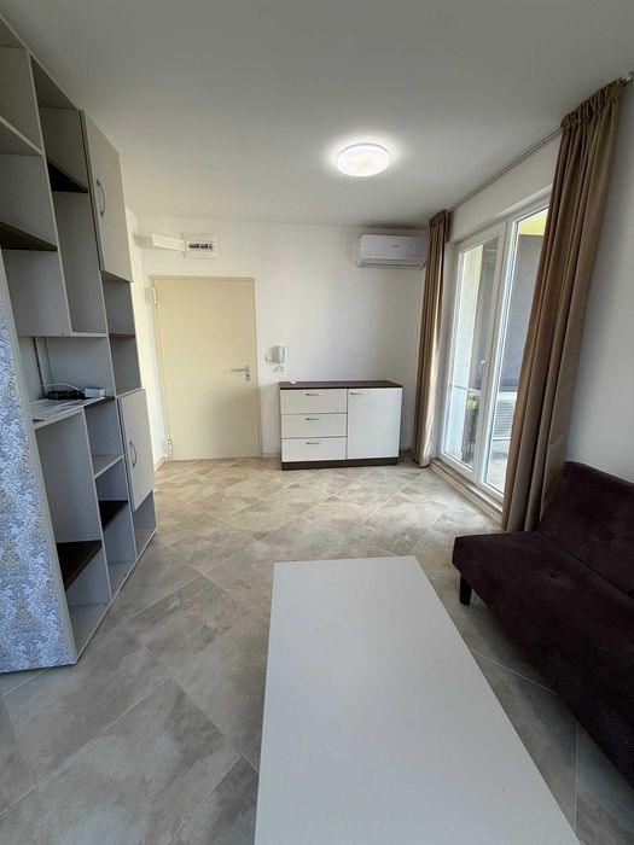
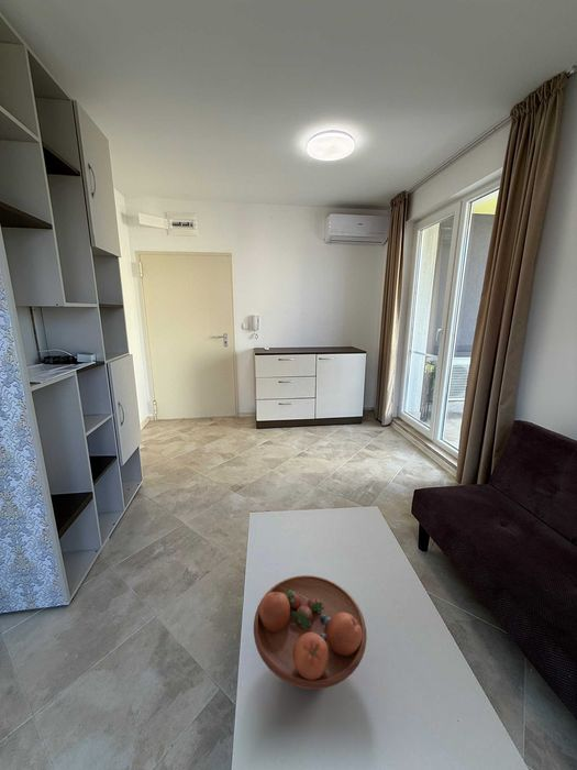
+ fruit bowl (309, 634)
